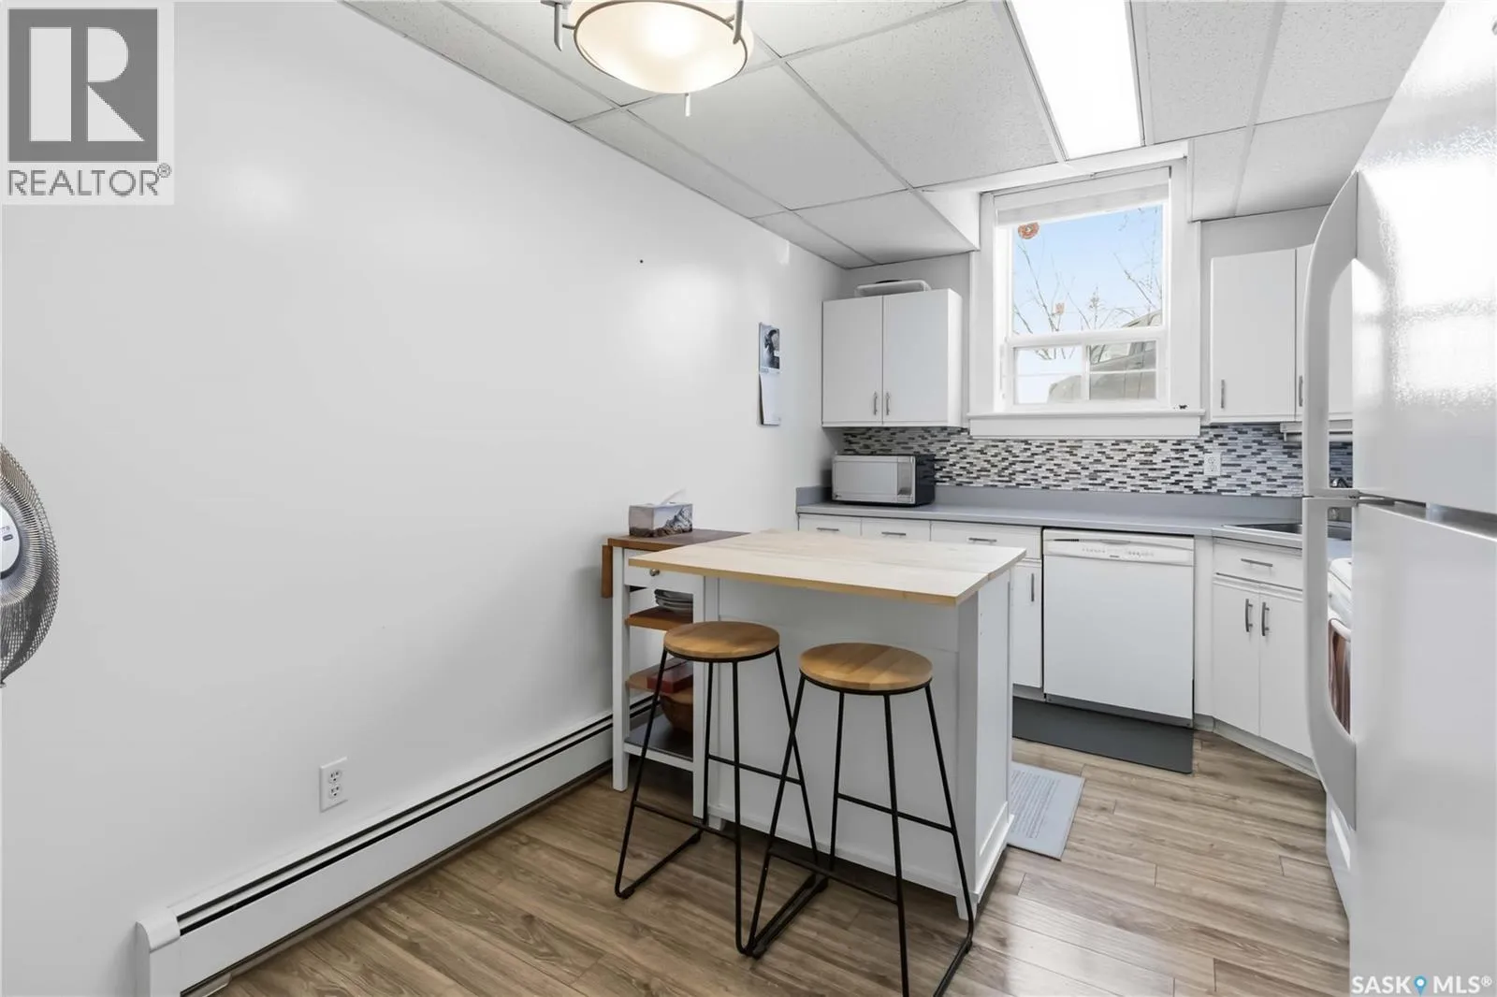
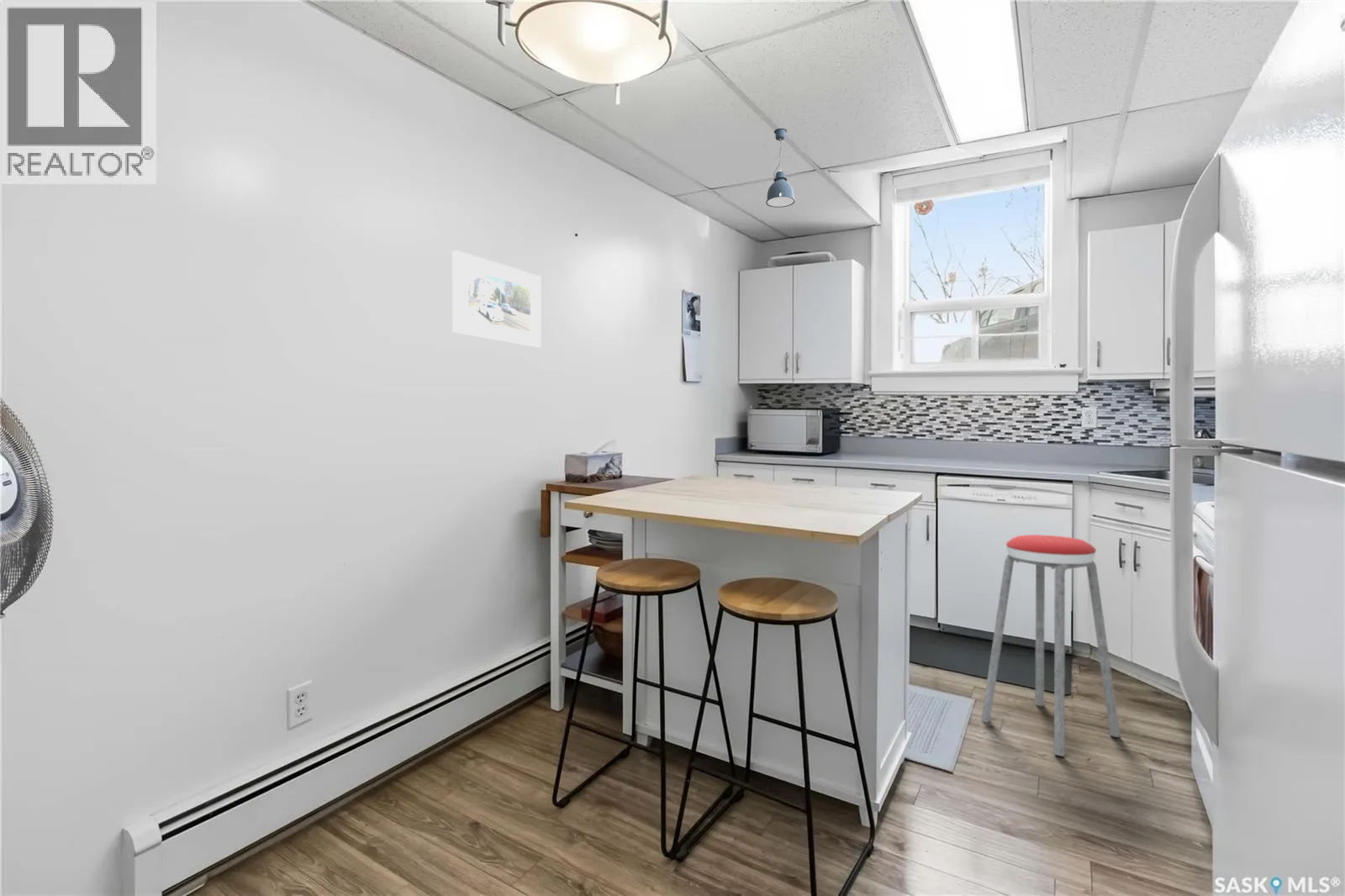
+ pendant light (780, 168)
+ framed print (499, 303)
+ music stool (1054, 633)
